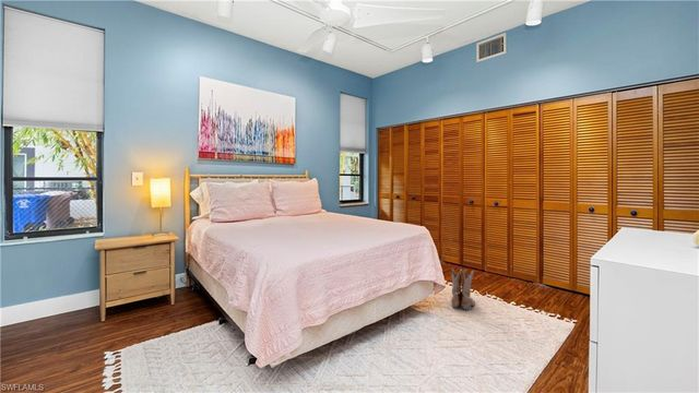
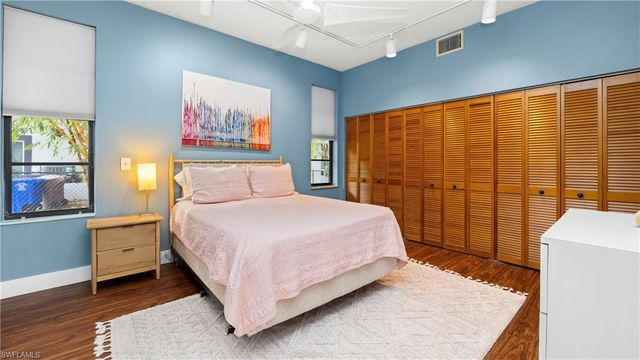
- boots (462, 285)
